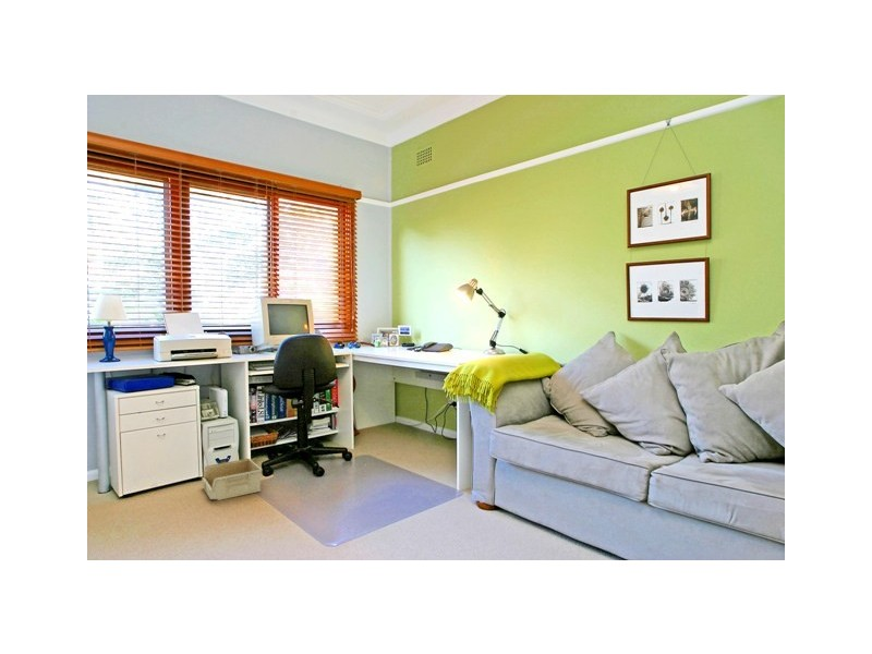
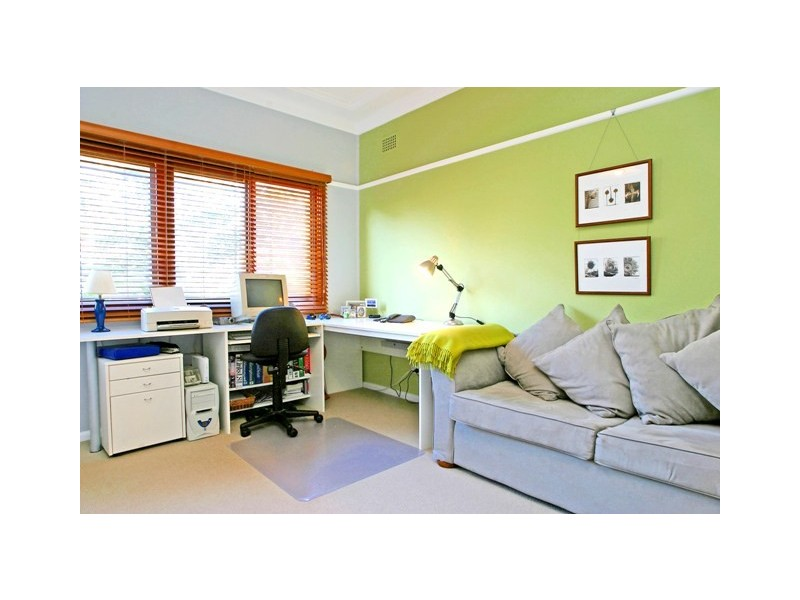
- storage bin (231, 479)
